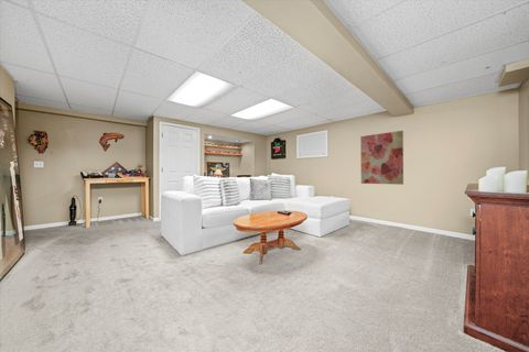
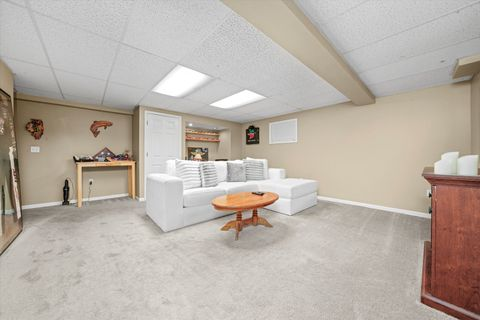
- wall art (380, 158)
